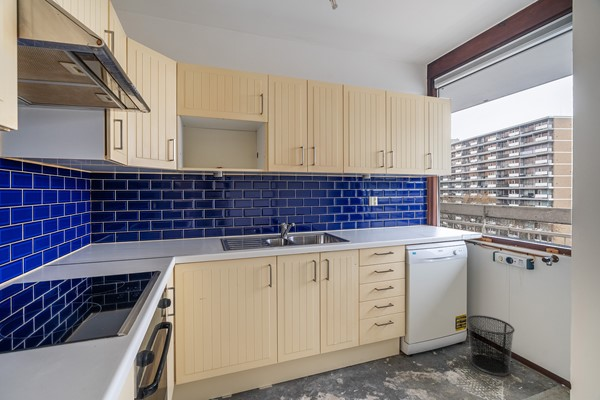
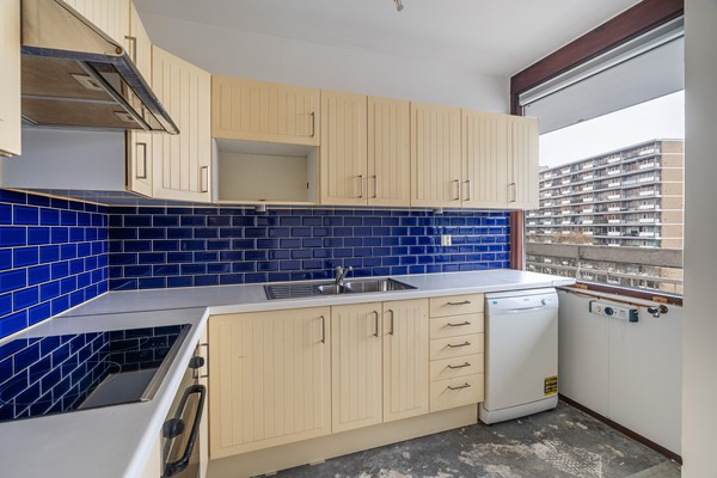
- waste bin (489, 343)
